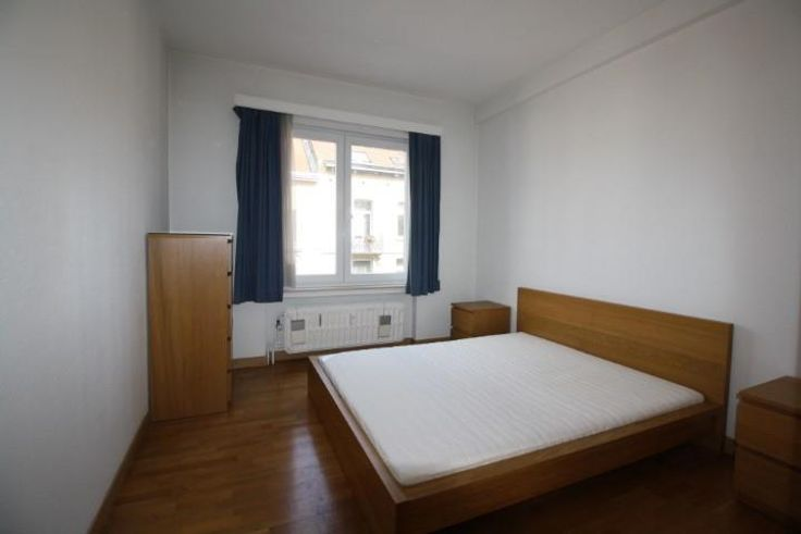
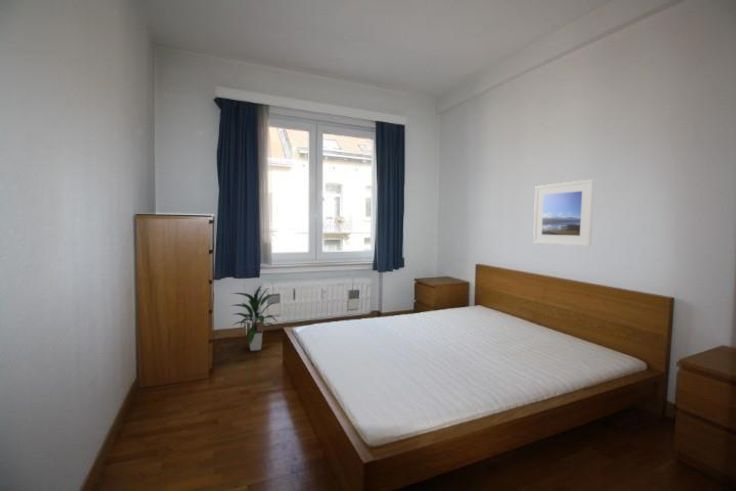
+ indoor plant (254, 317)
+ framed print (561, 214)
